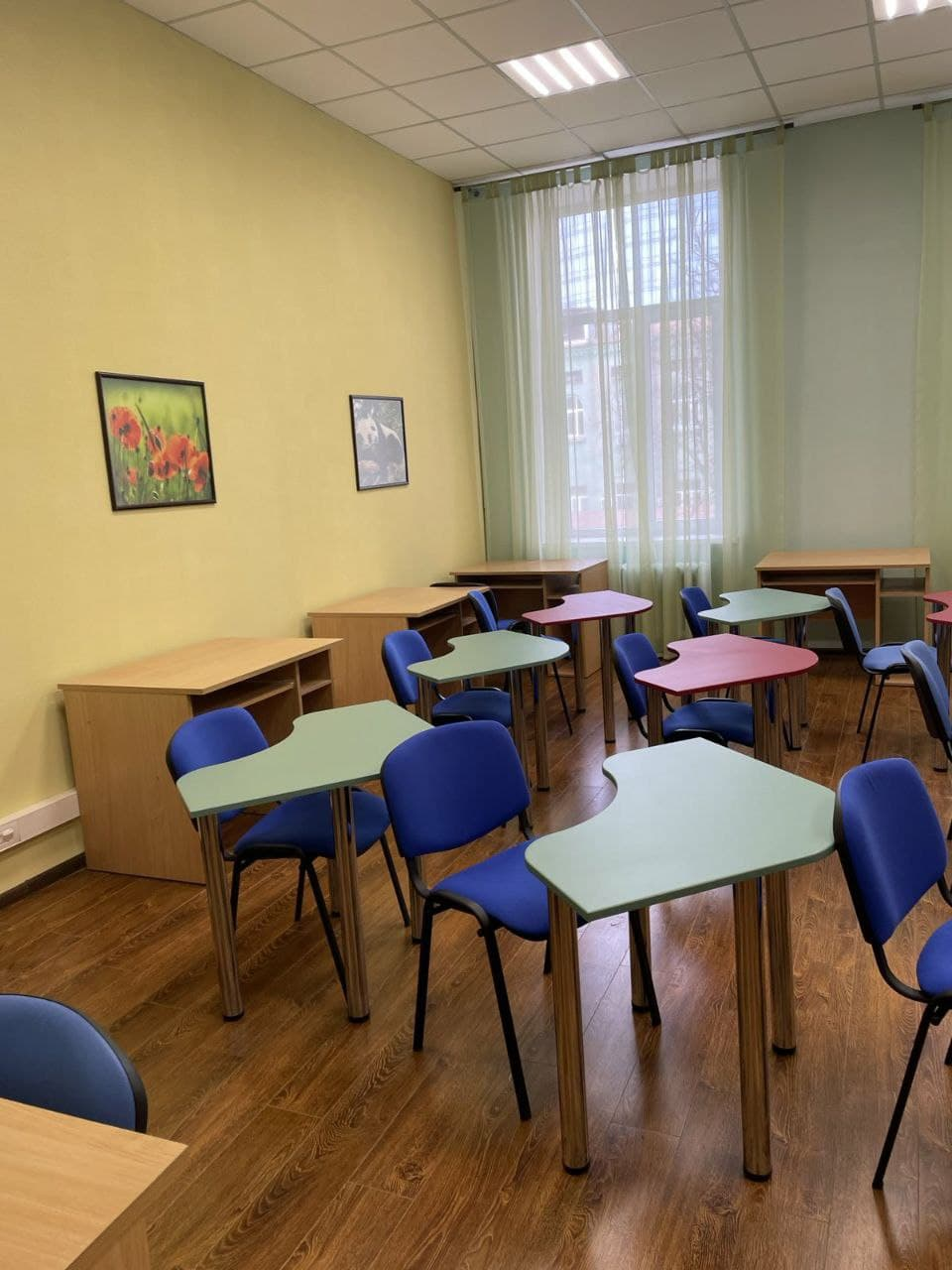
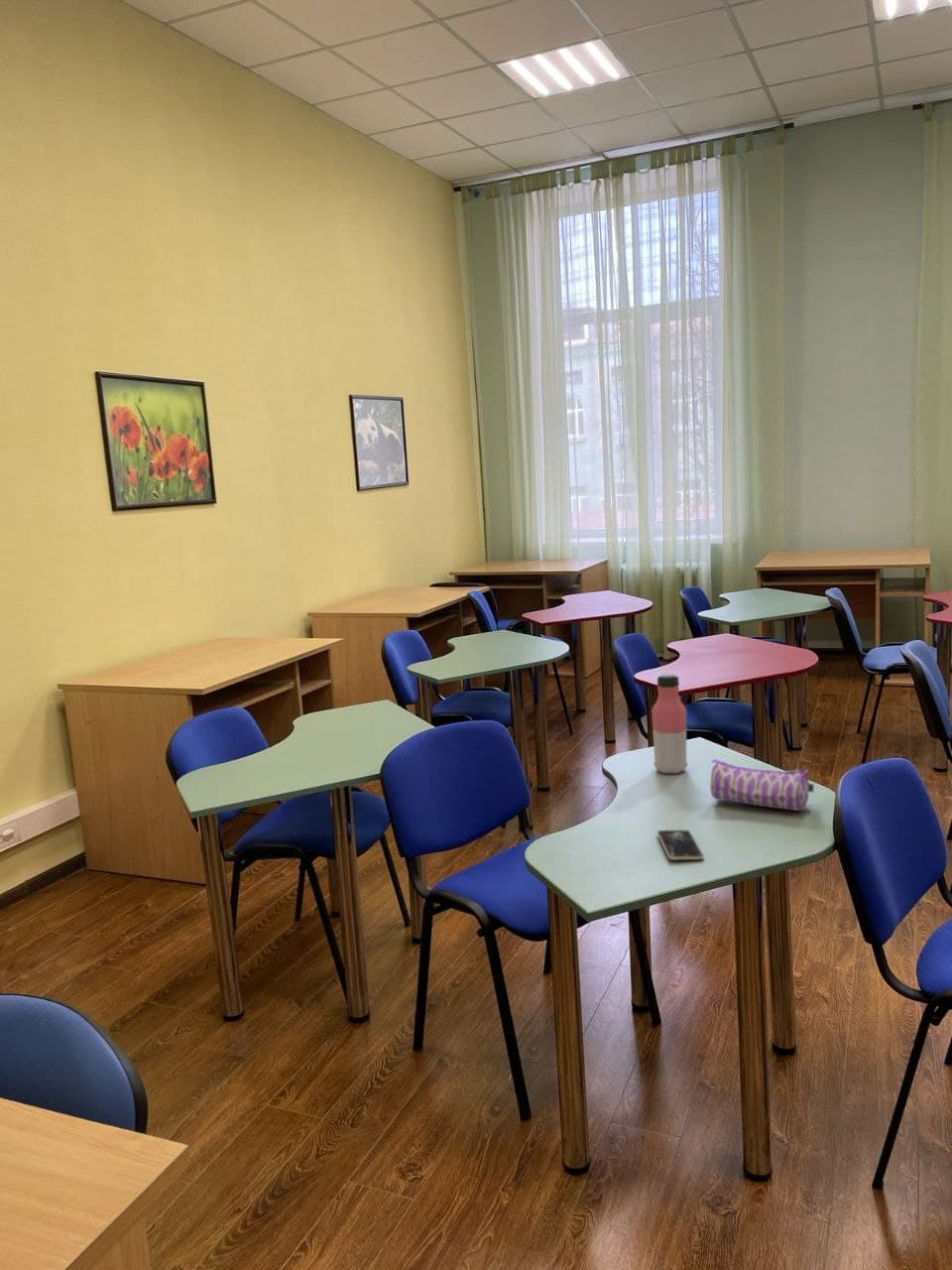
+ smartphone (679, 843)
+ pencil case (760, 785)
+ water bottle (668, 722)
